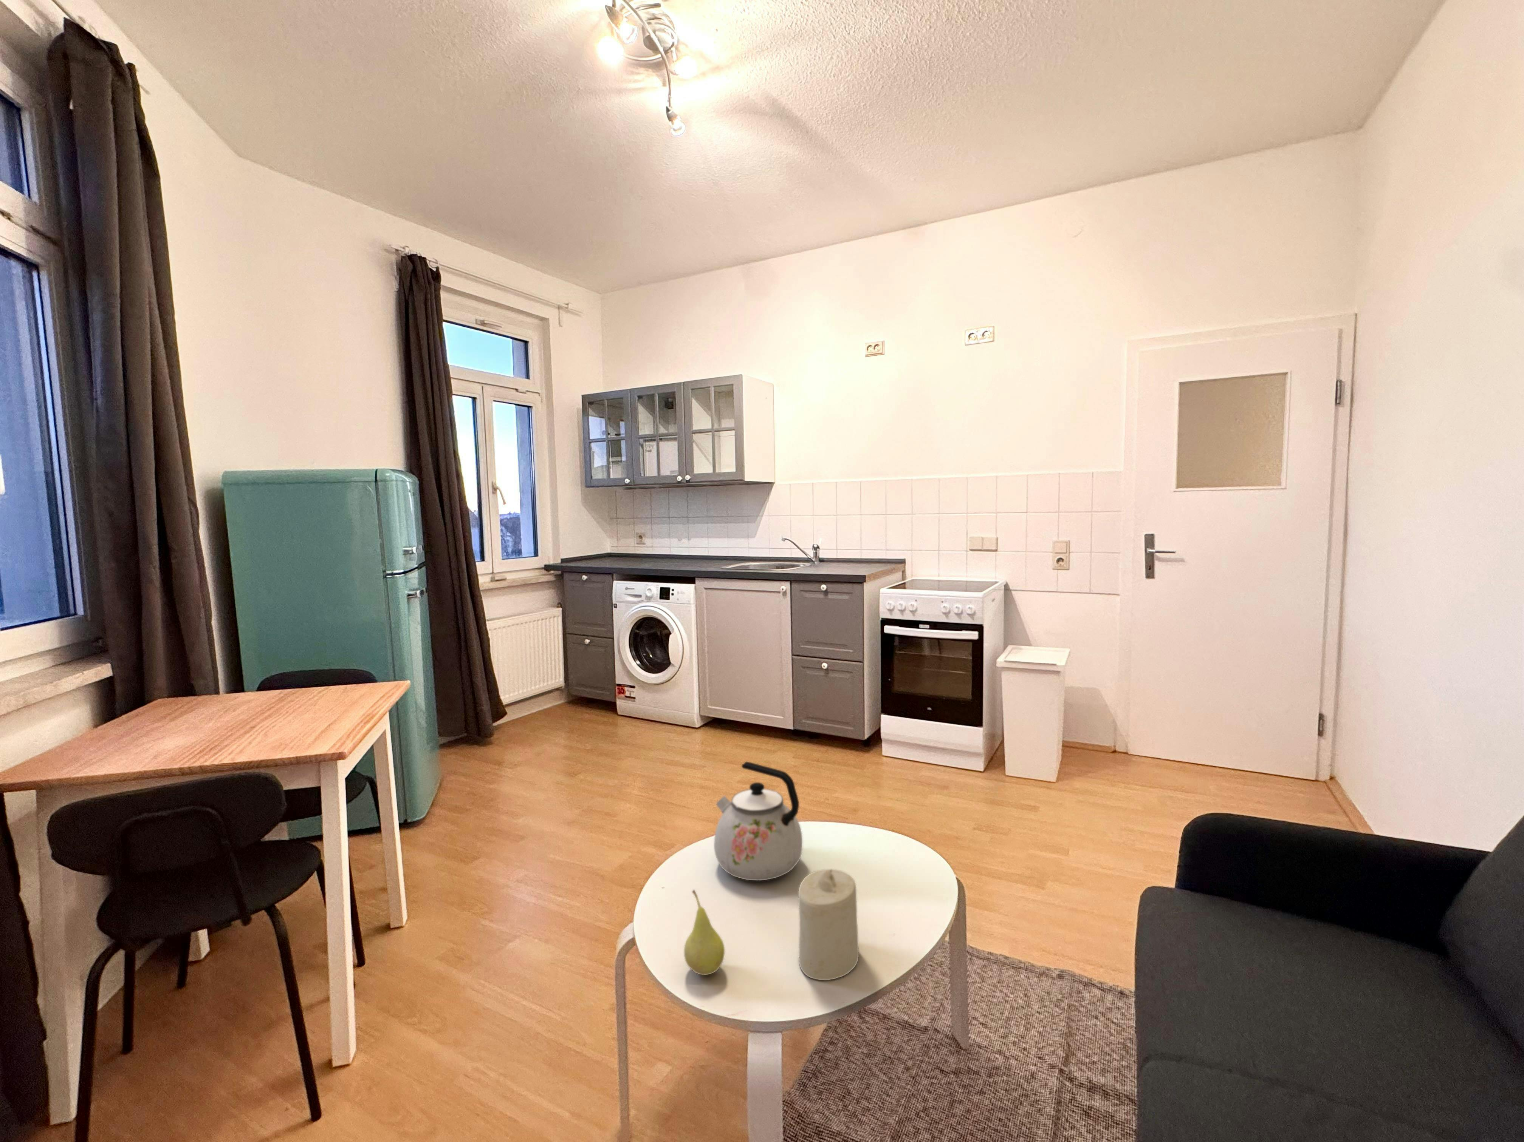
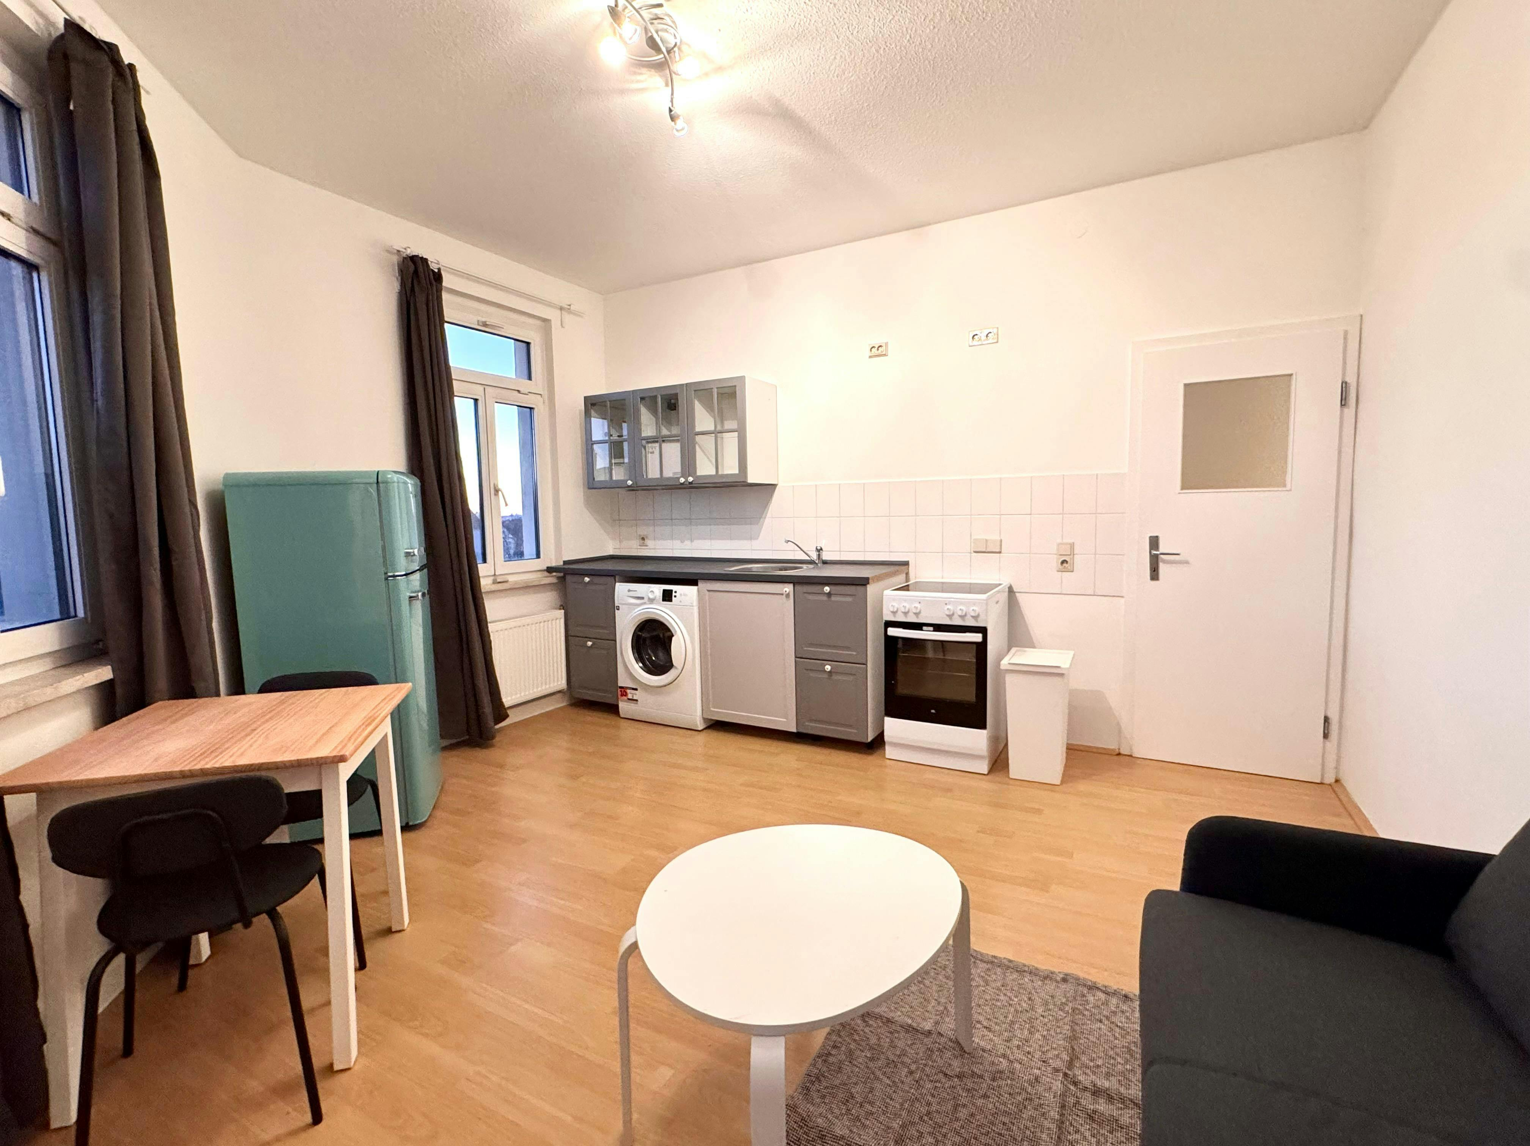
- fruit (703, 934)
- candle (828, 915)
- kettle (756, 815)
